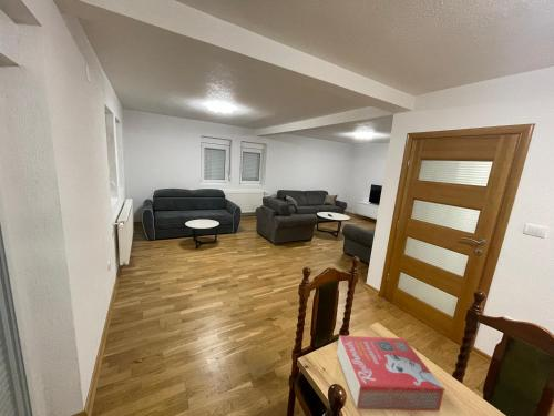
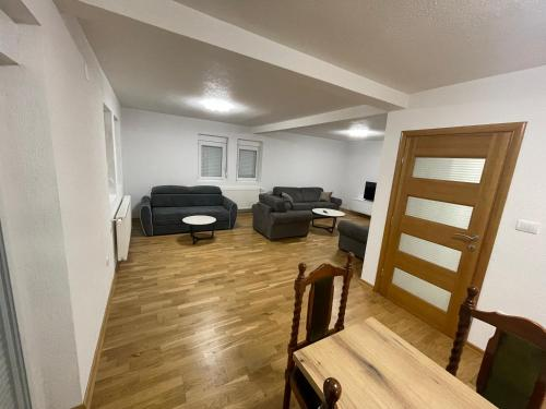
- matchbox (383, 368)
